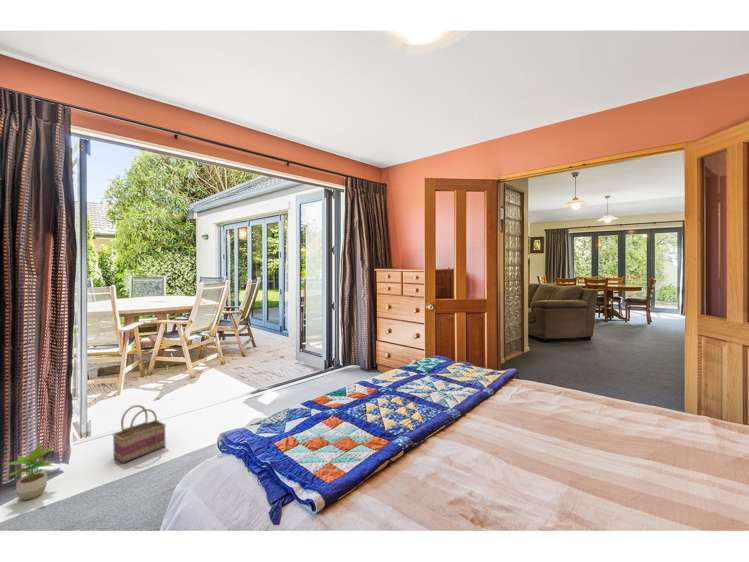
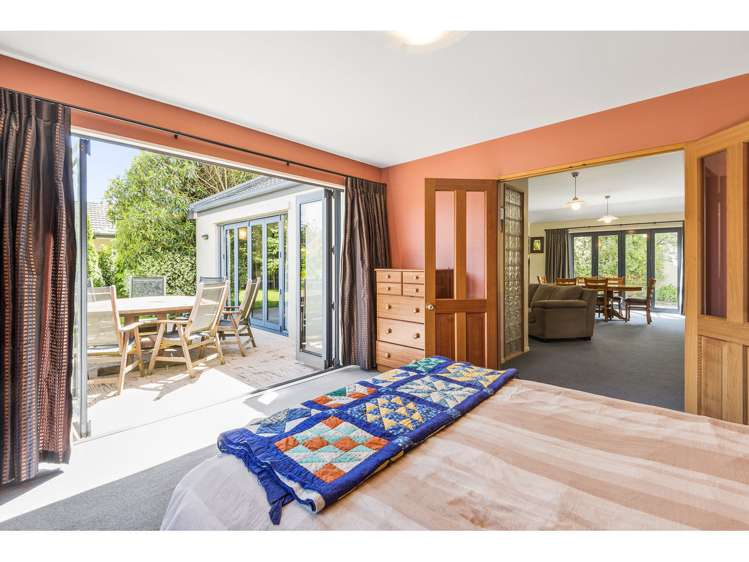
- basket (139, 429)
- potted plant (31, 471)
